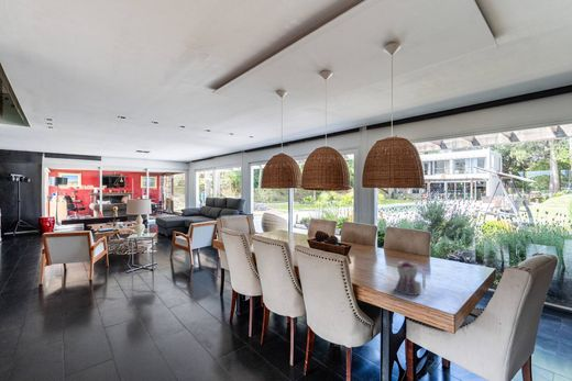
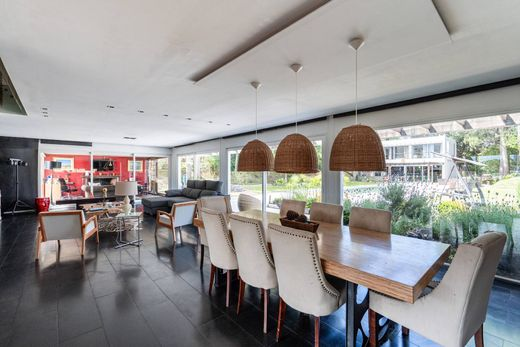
- teapot (409, 276)
